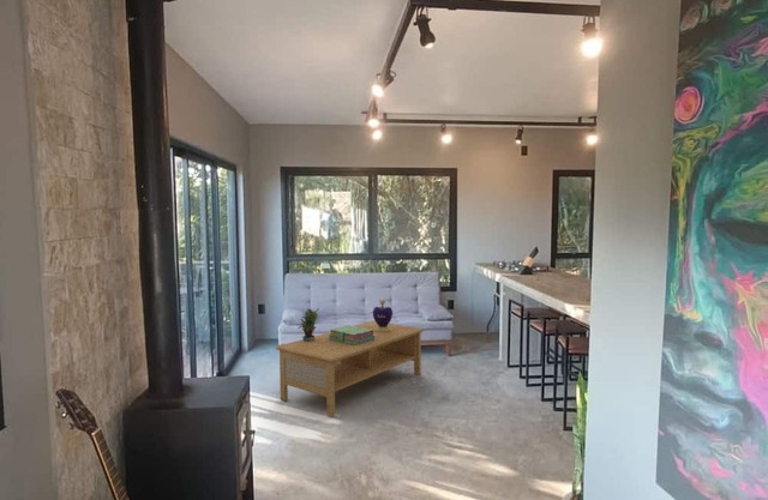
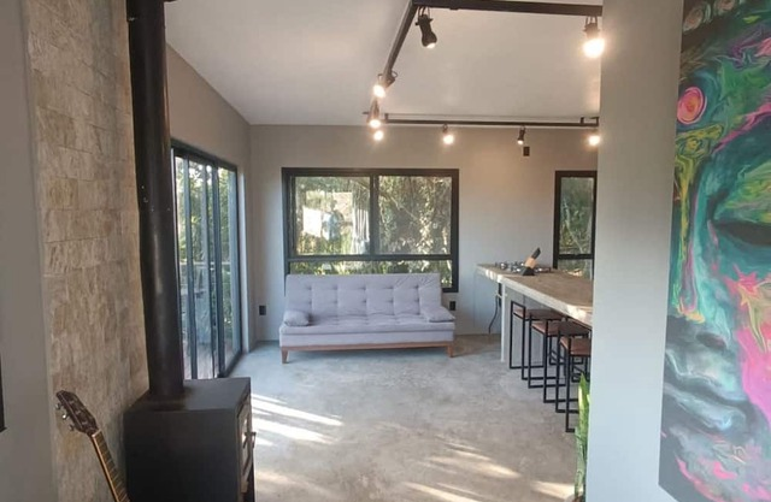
- decorative container (382, 314)
- coffee table (355, 361)
- potted plant (307, 324)
- stack of books (350, 333)
